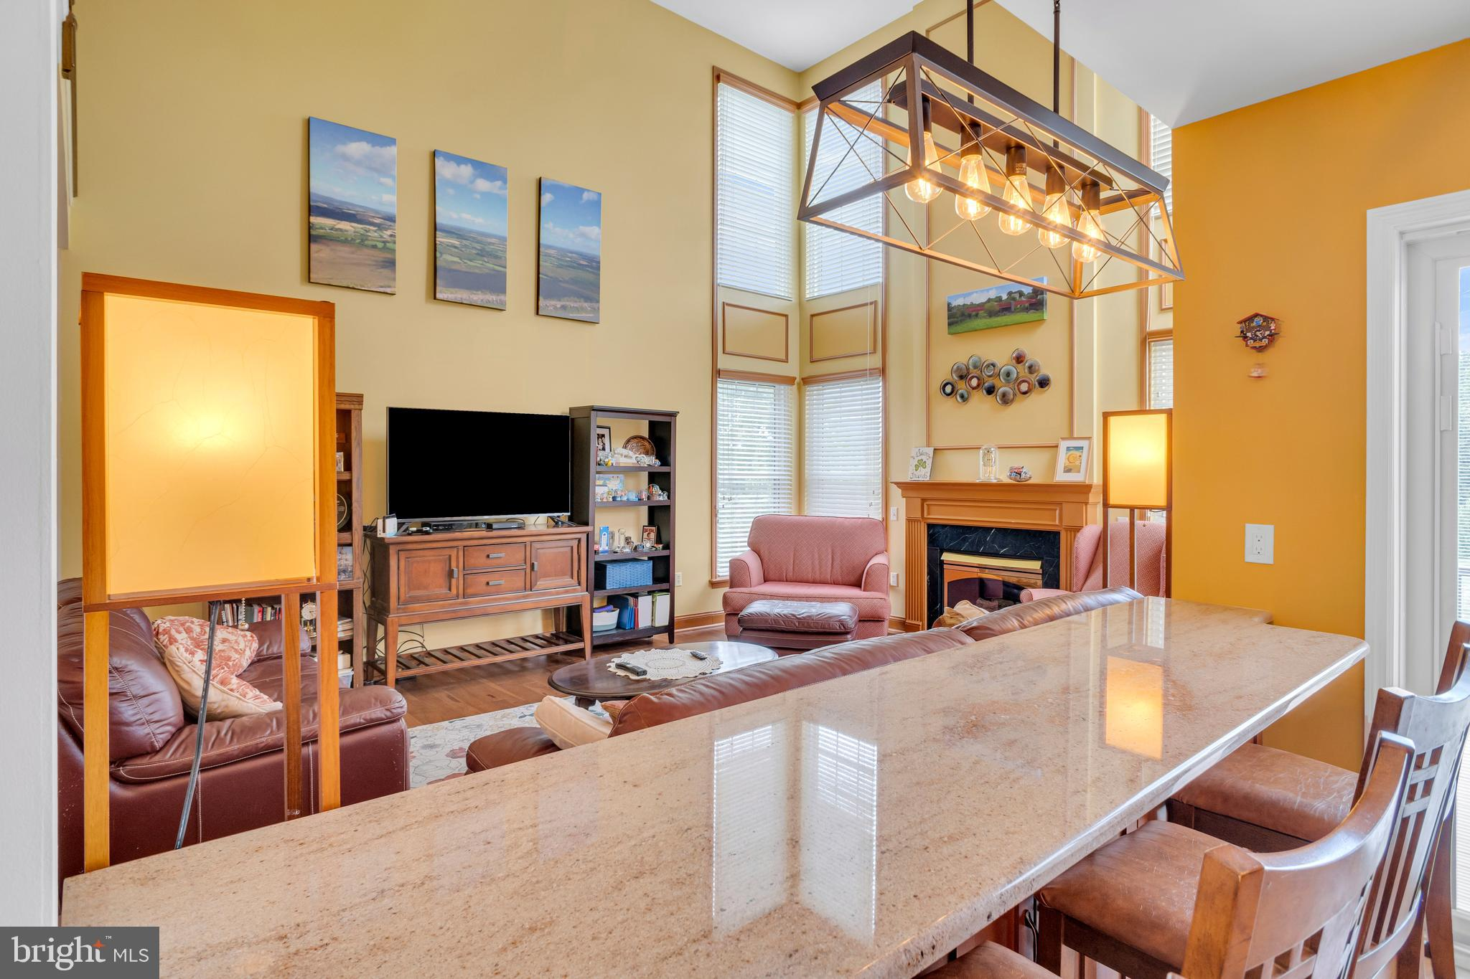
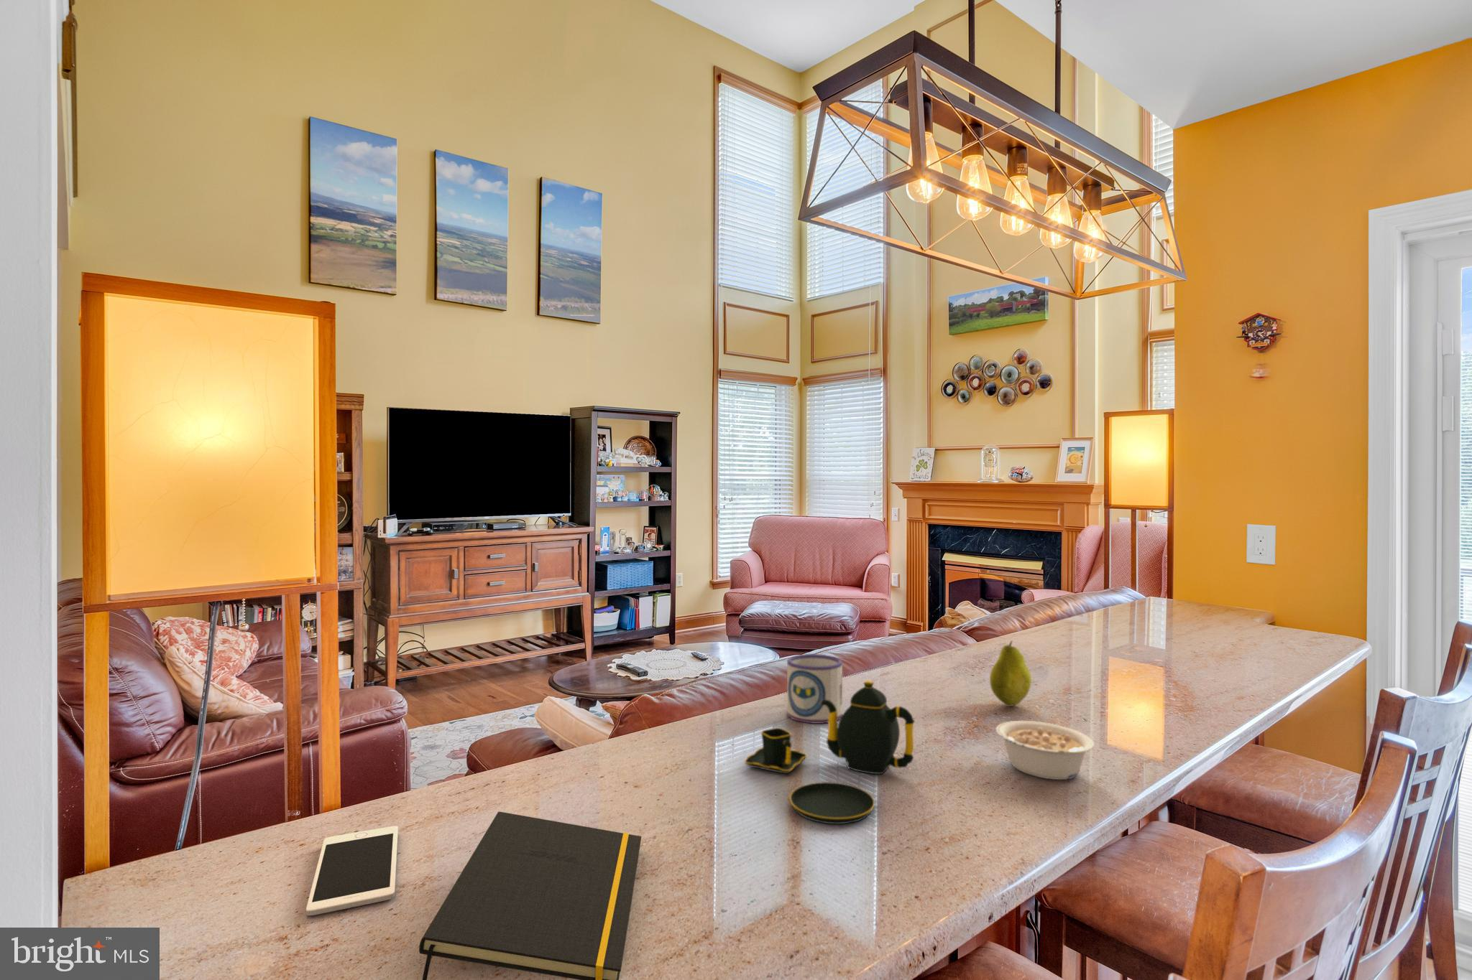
+ legume (1046, 749)
+ cell phone (357, 866)
+ fruit (1010, 674)
+ teapot (827, 736)
+ notepad (548, 885)
+ mug (814, 685)
